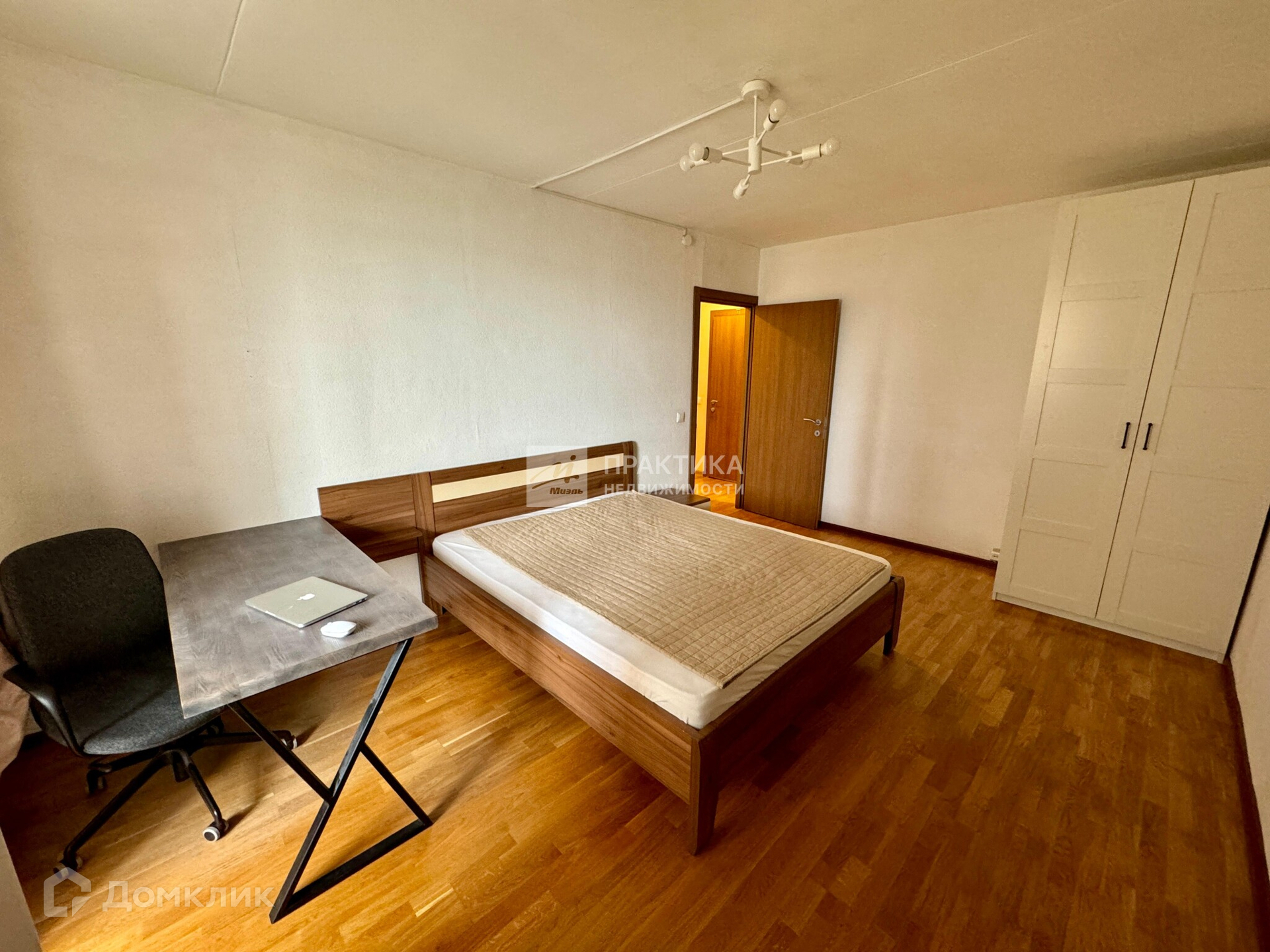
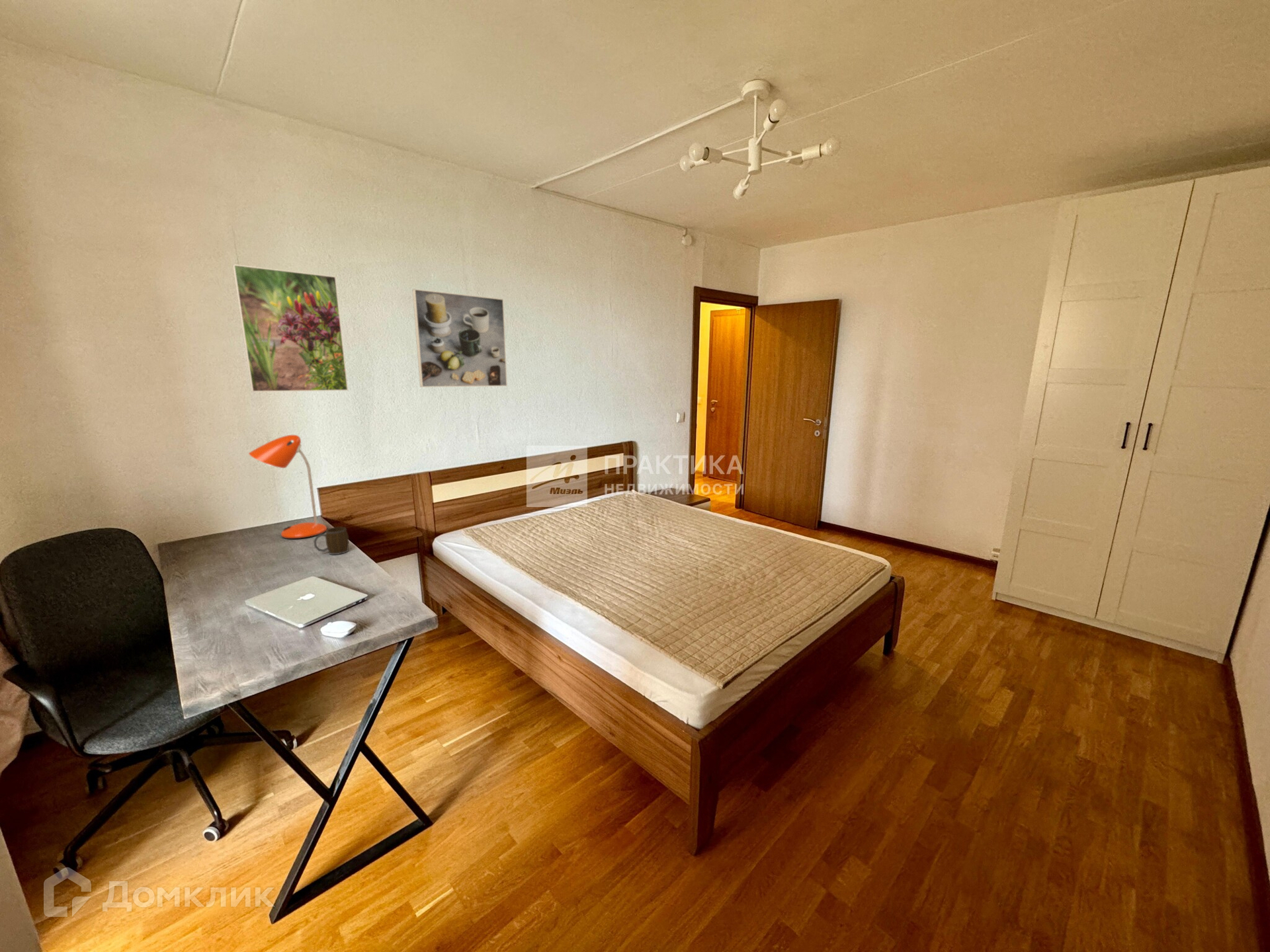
+ desk lamp (285, 467)
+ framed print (294, 333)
+ mug (331, 541)
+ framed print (463, 341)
